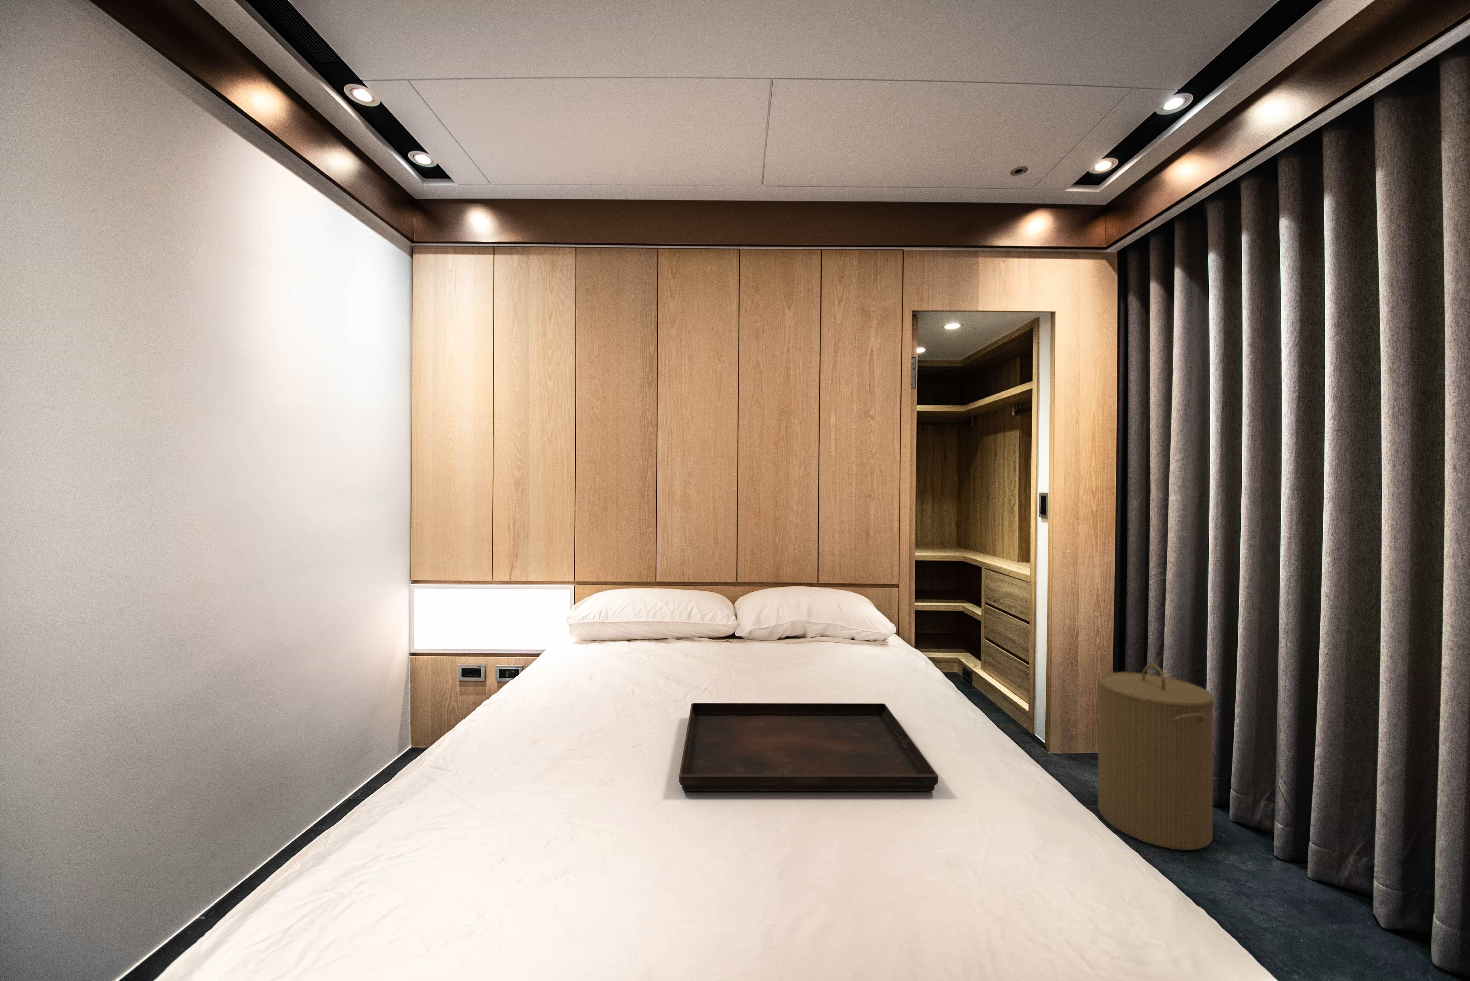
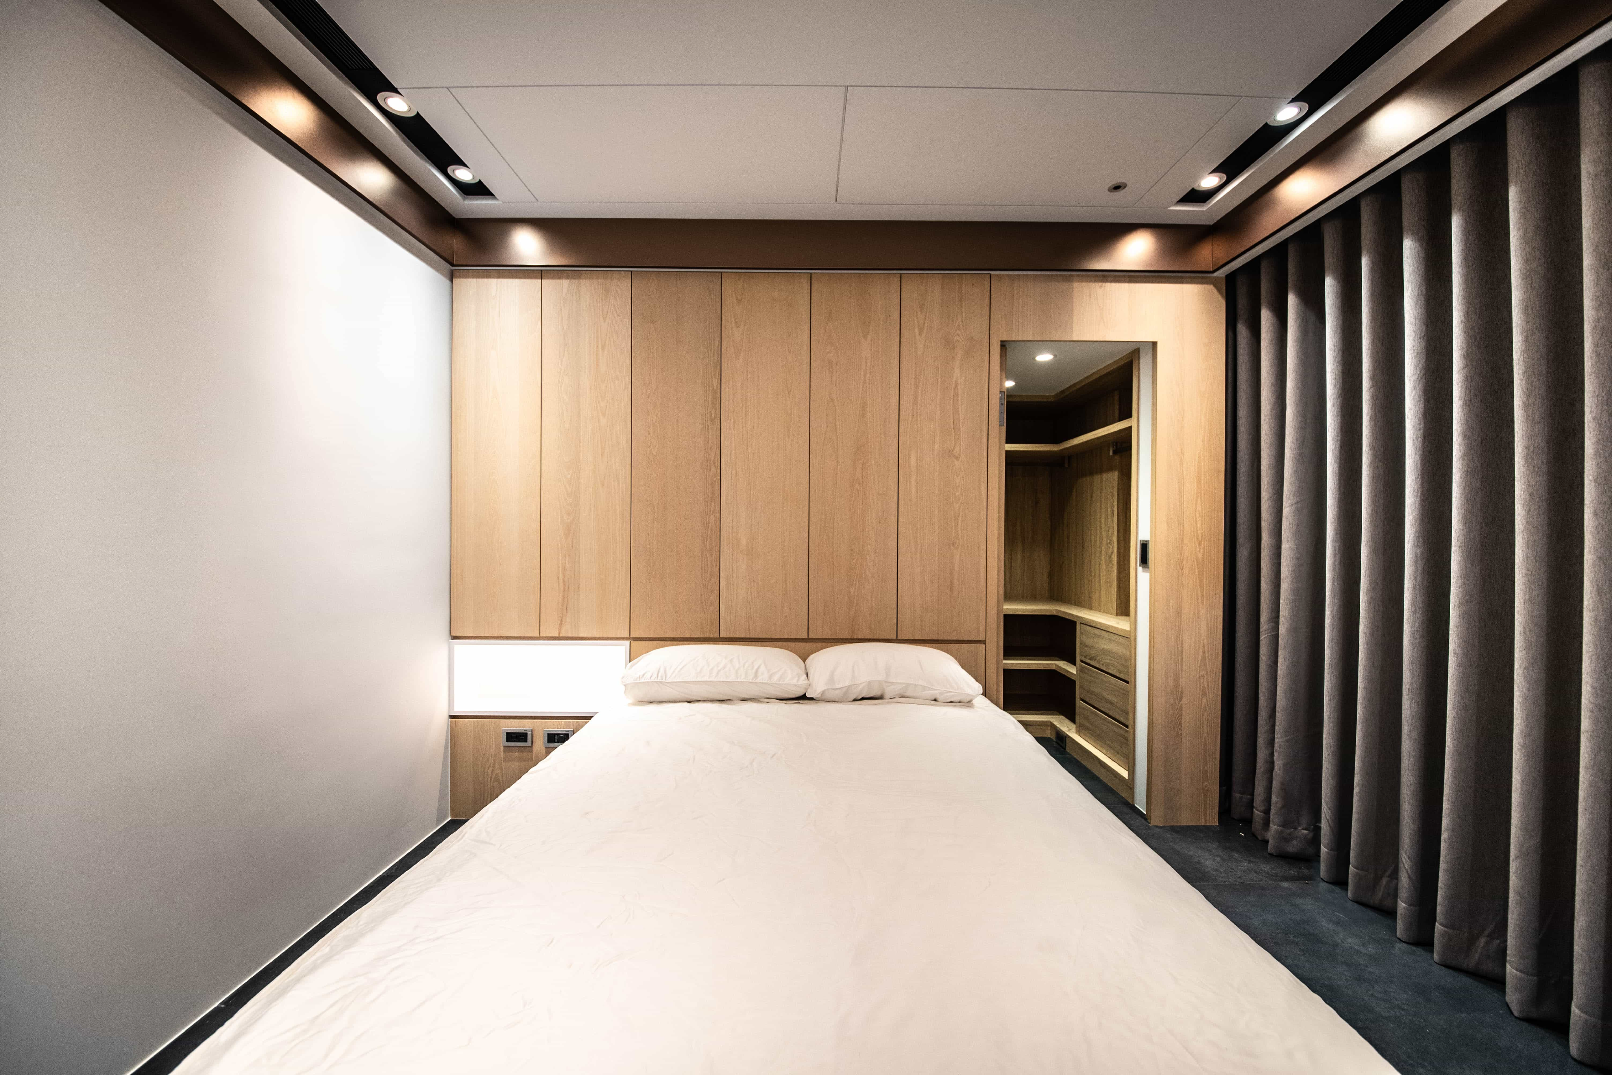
- serving tray (797, 741)
- laundry hamper (1153, 743)
